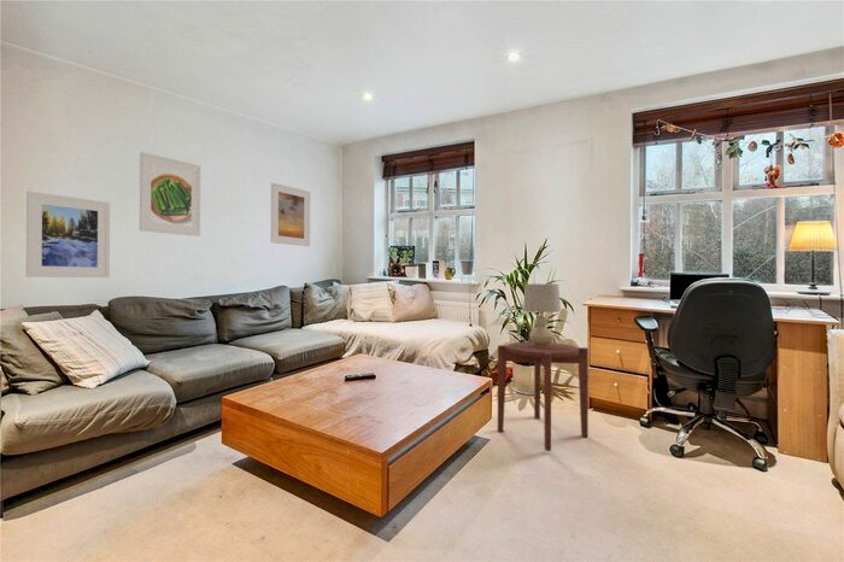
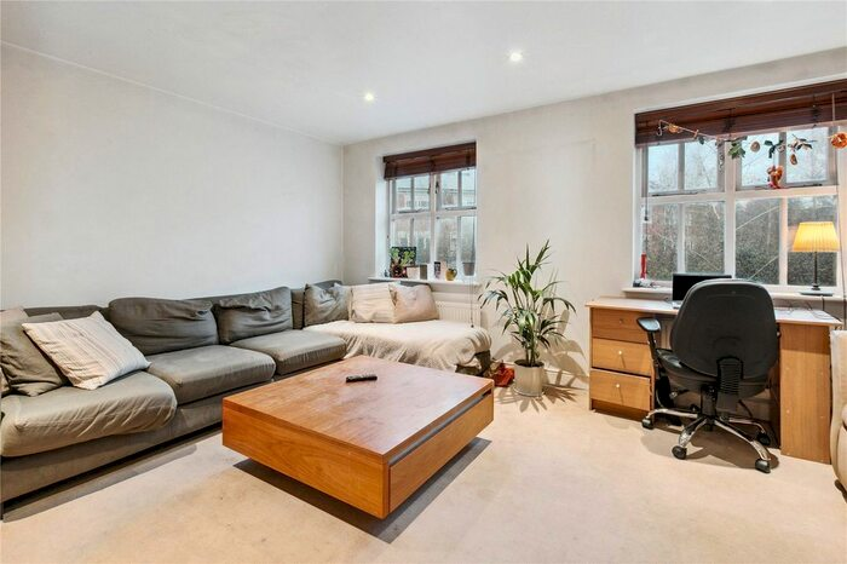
- table lamp (541, 315)
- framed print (70, 236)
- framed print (171, 195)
- side table (544, 390)
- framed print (291, 216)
